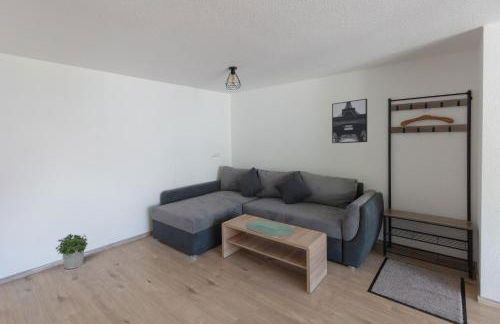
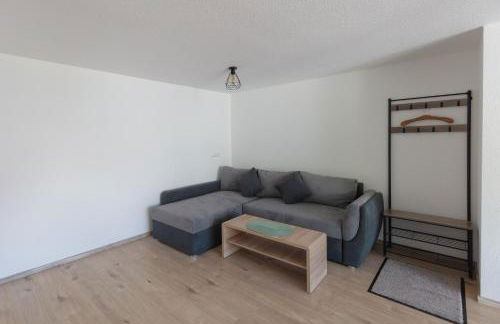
- potted plant (72, 250)
- wall art (349, 122)
